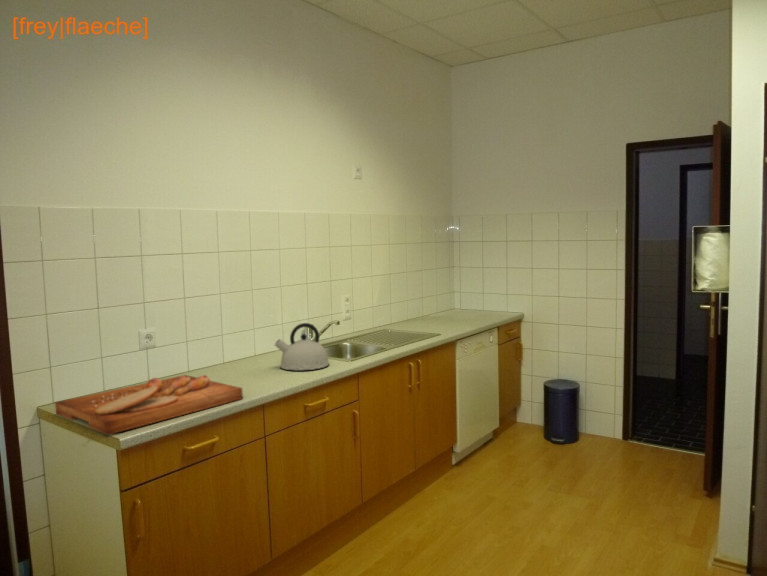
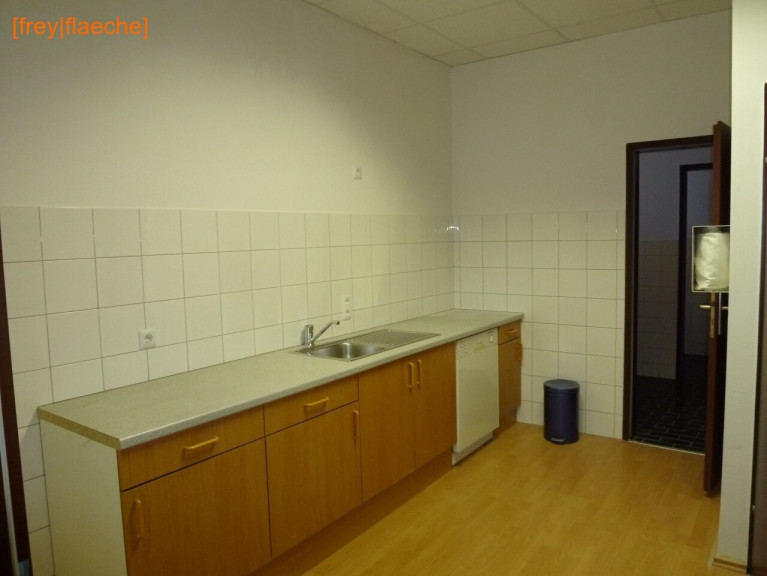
- kettle (301, 344)
- cutting board (151, 392)
